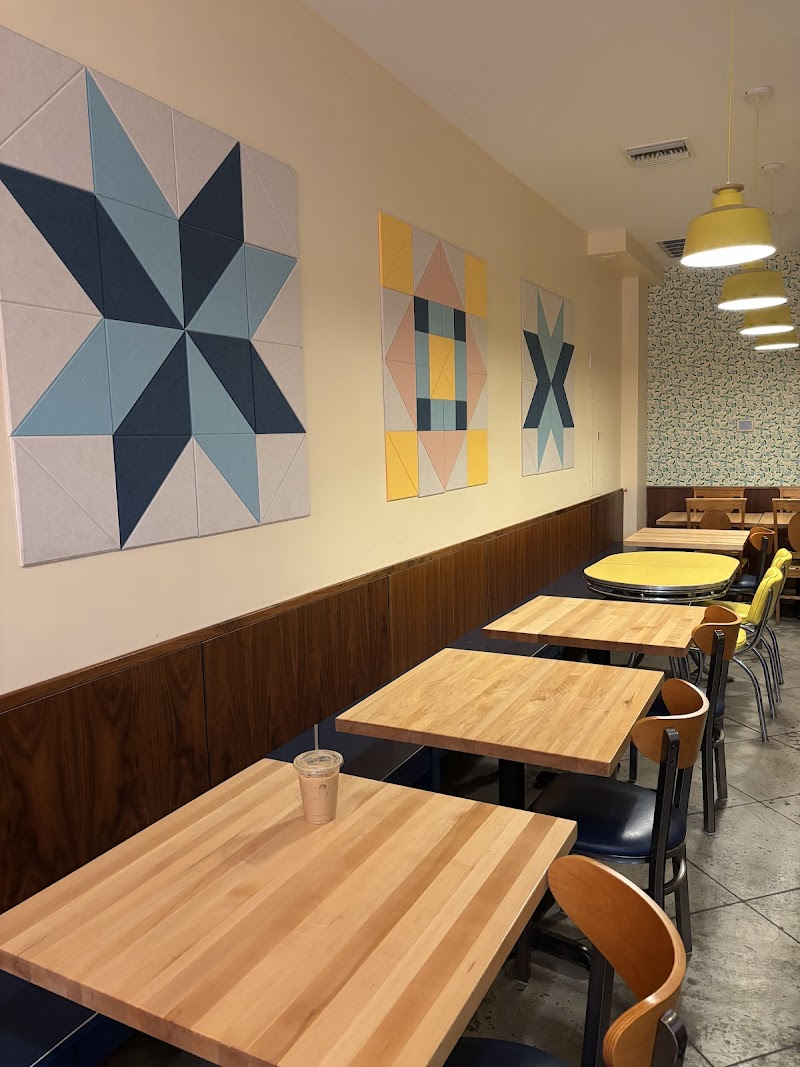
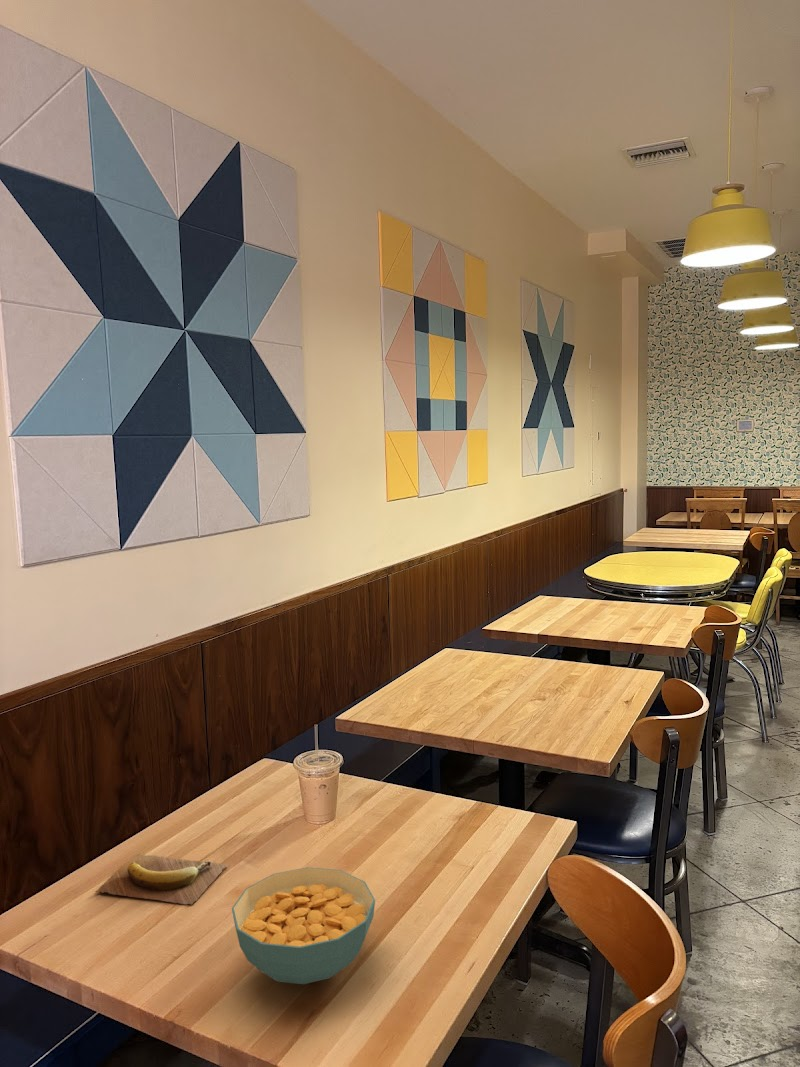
+ banana (161, 872)
+ cereal bowl (305, 936)
